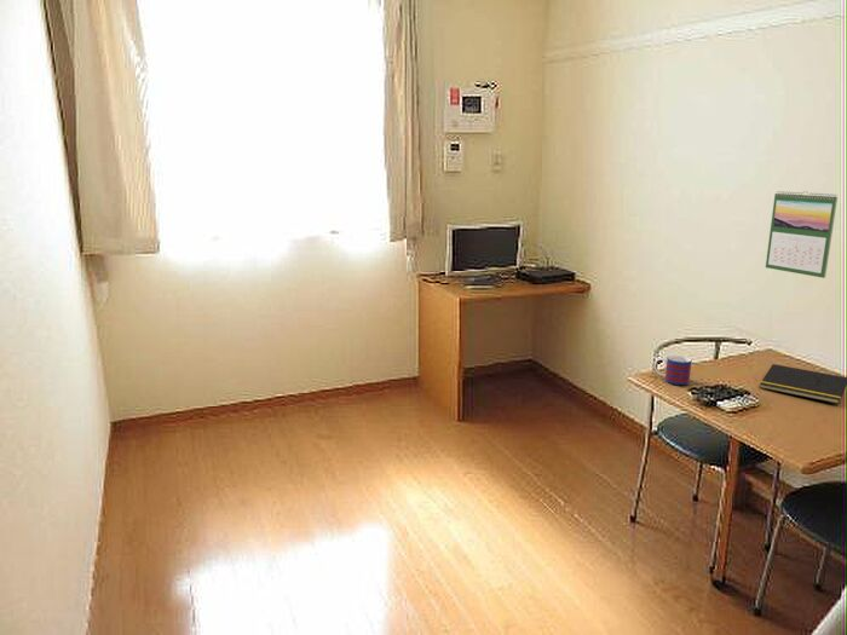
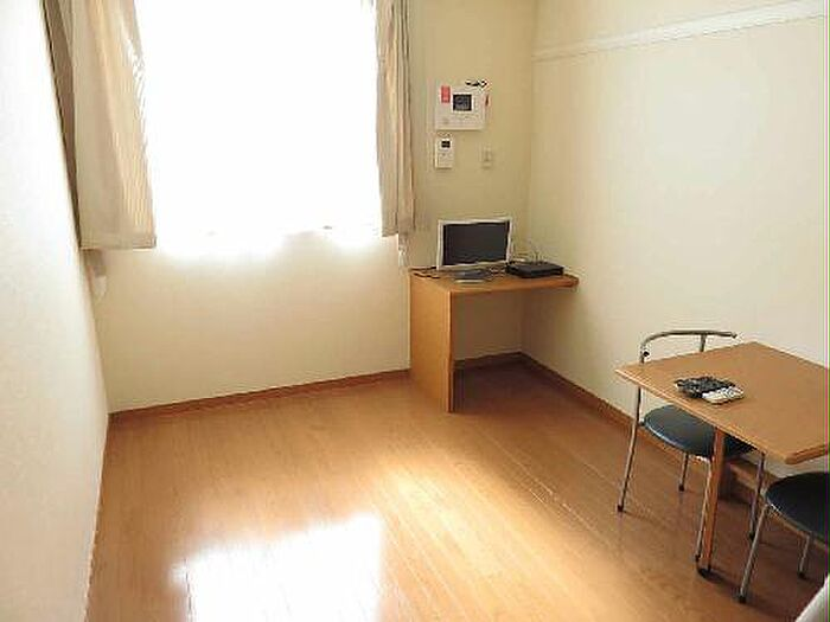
- notepad (803, 382)
- mug (672, 369)
- calendar (799, 232)
